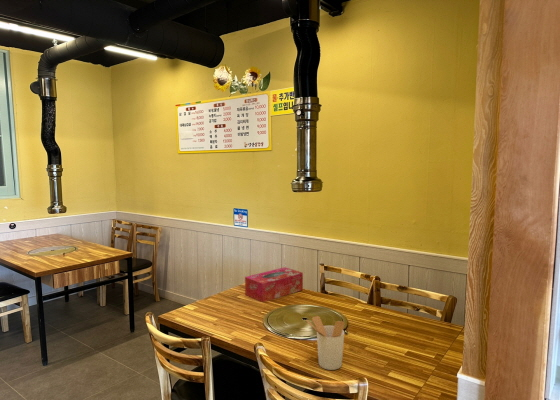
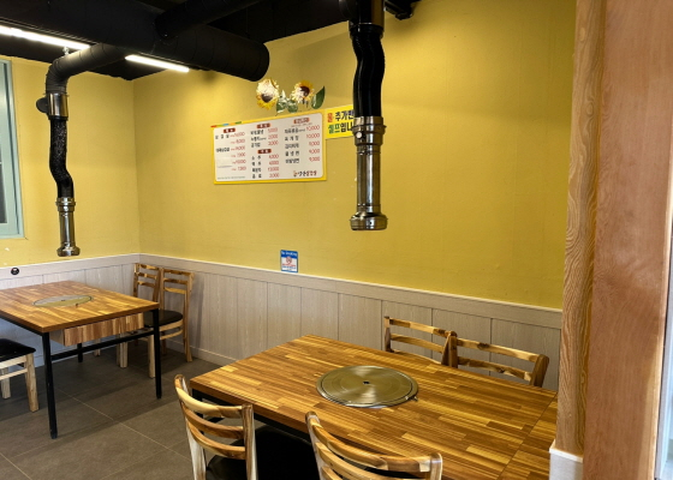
- utensil holder (324, 341)
- tissue box (274, 283)
